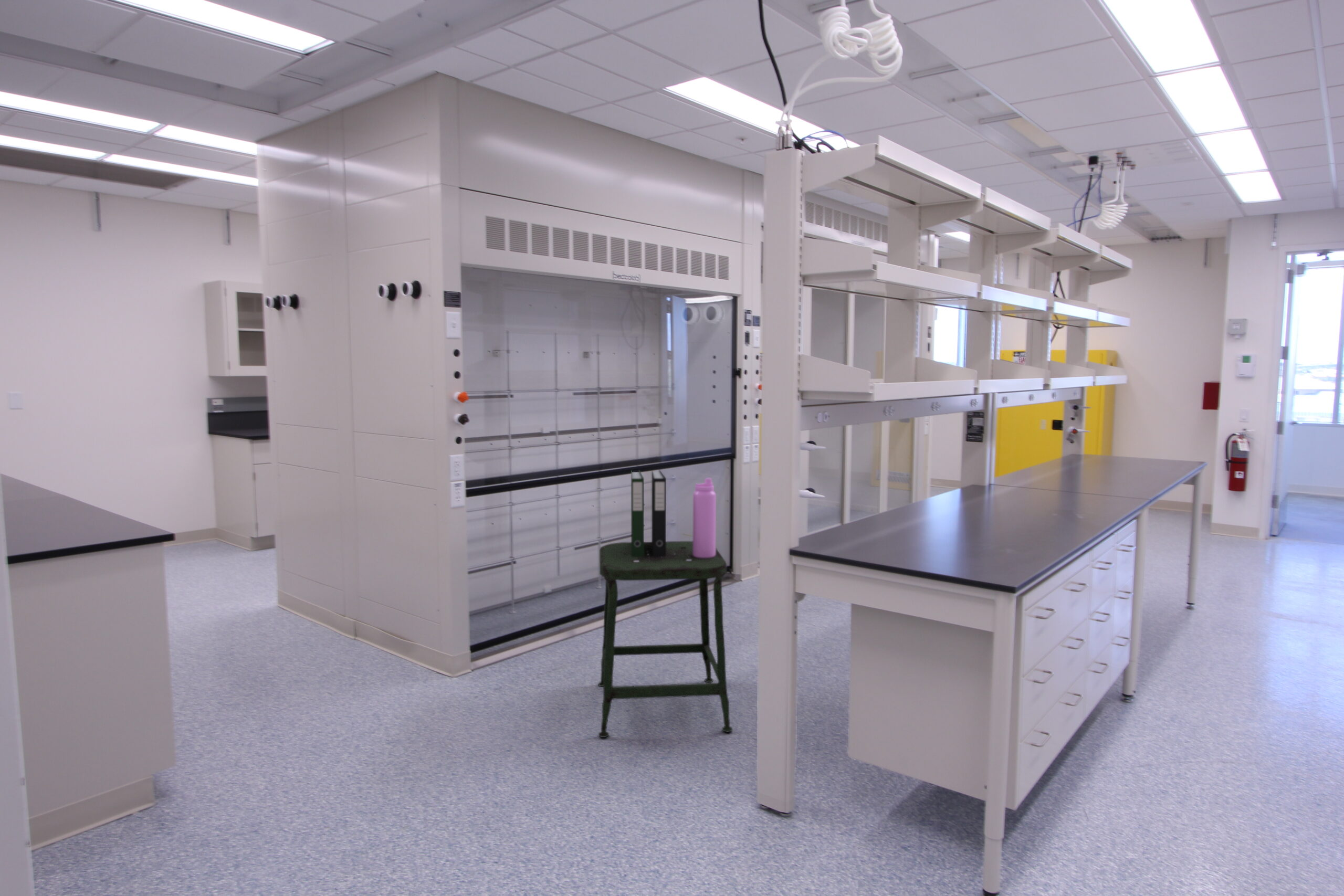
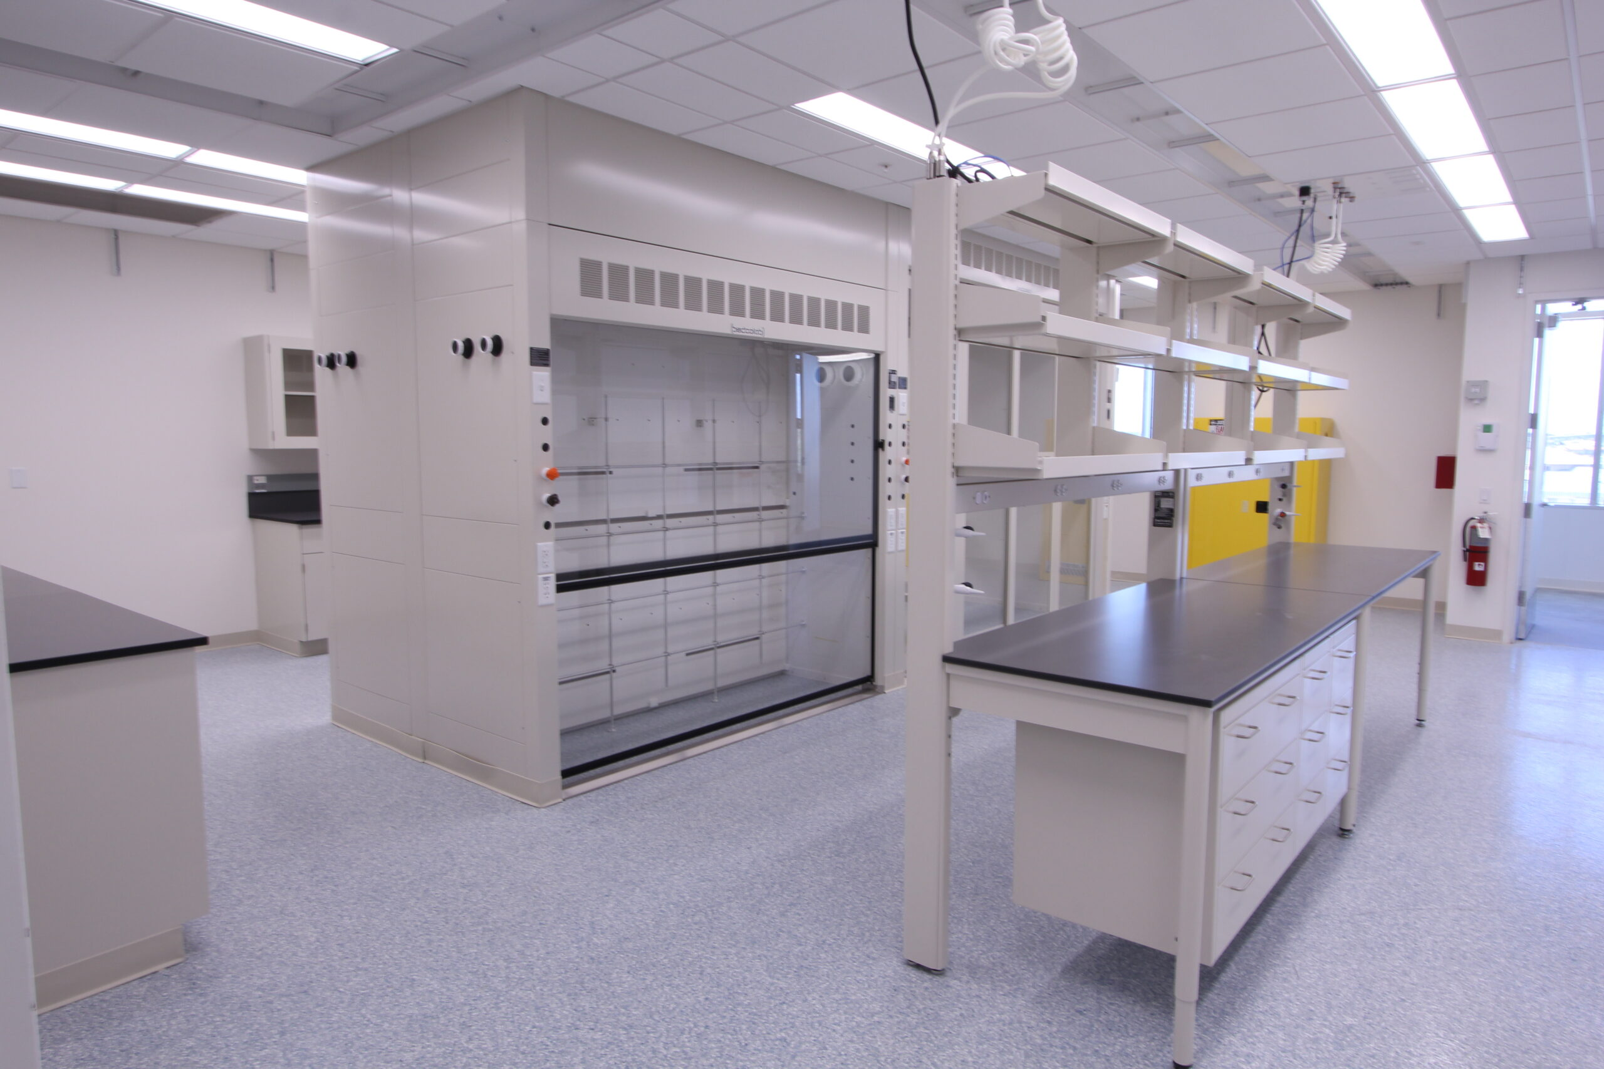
- stool (660, 645)
- water bottle (704, 516)
- binder (652, 511)
